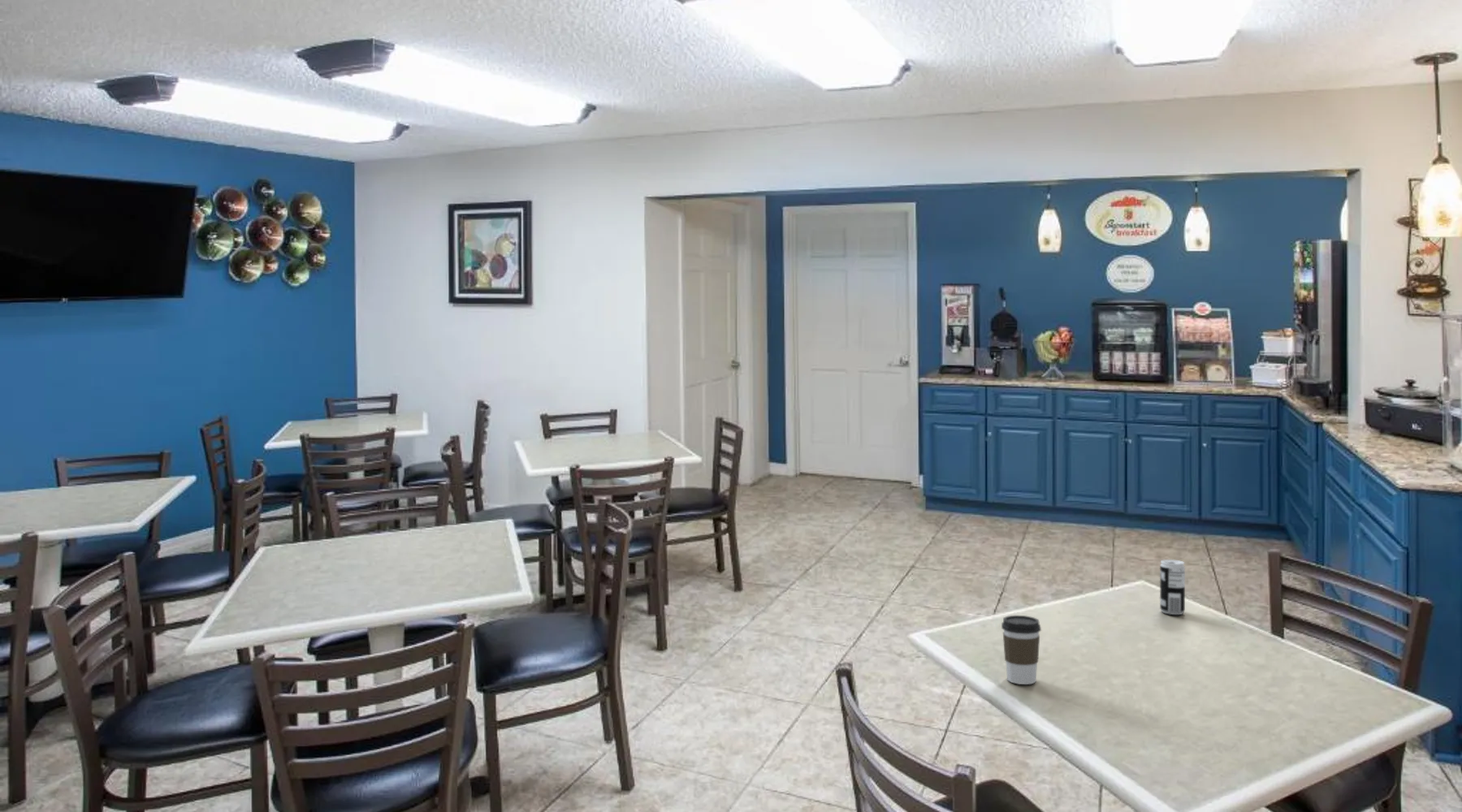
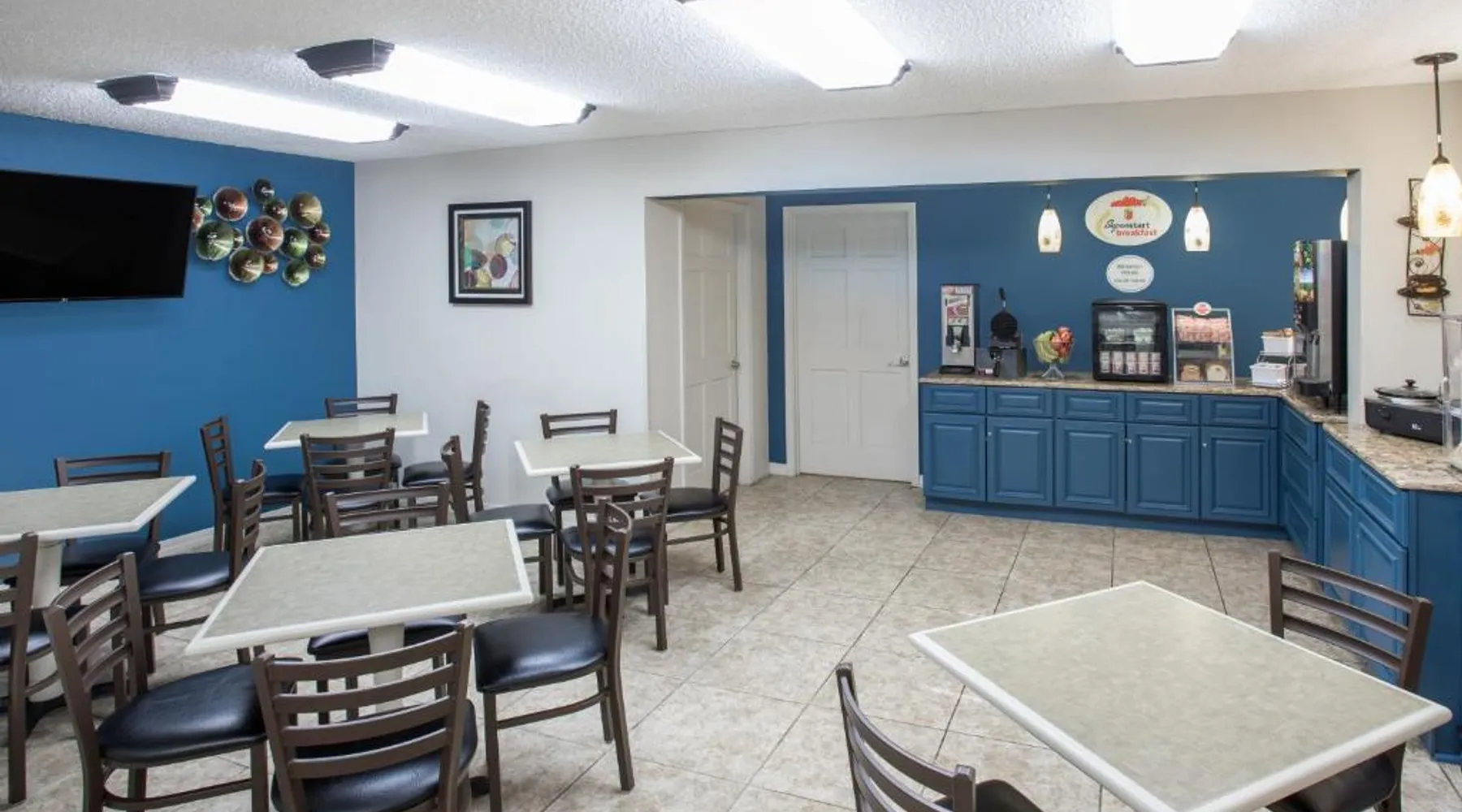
- coffee cup (1021, 650)
- beverage can (1172, 586)
